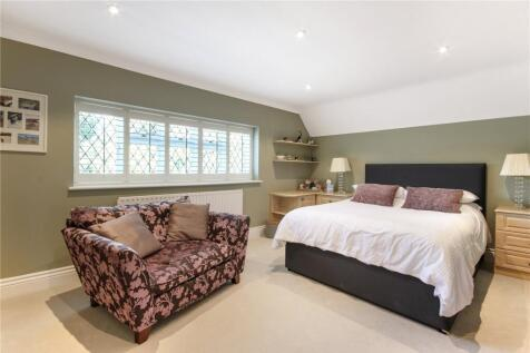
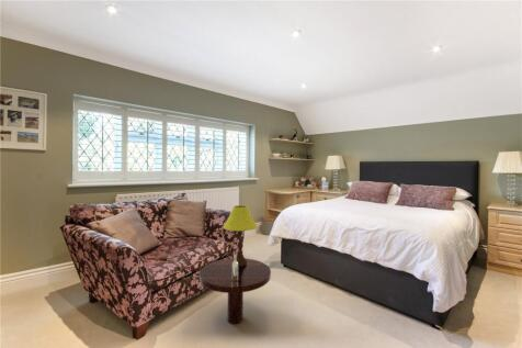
+ table lamp (240, 234)
+ coffee table (235, 282)
